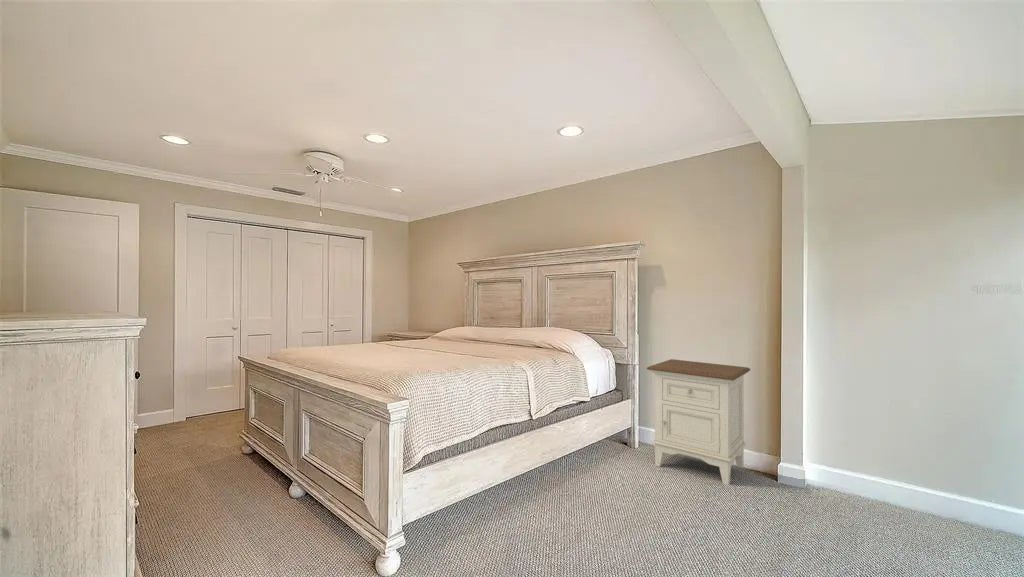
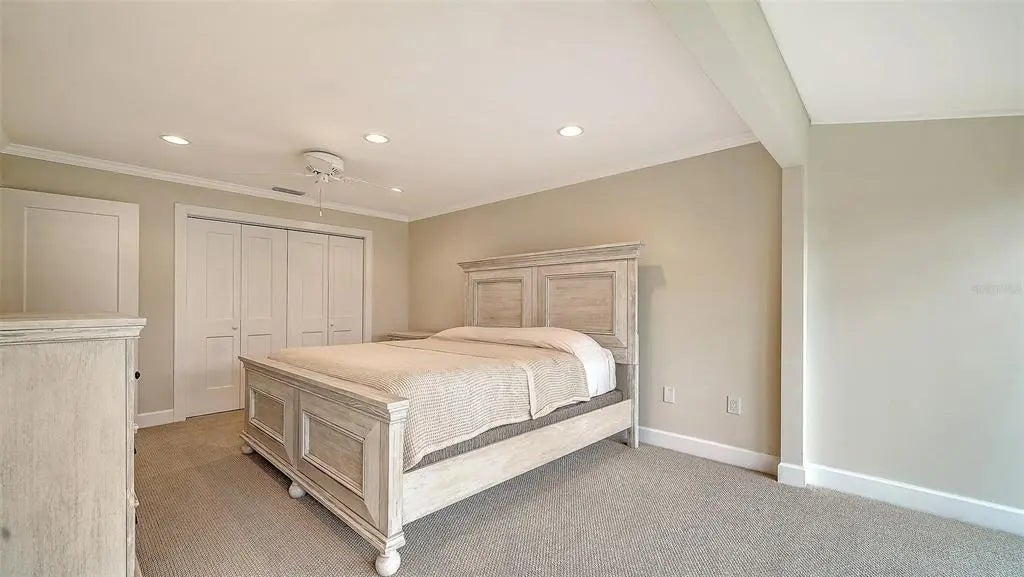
- nightstand (698, 417)
